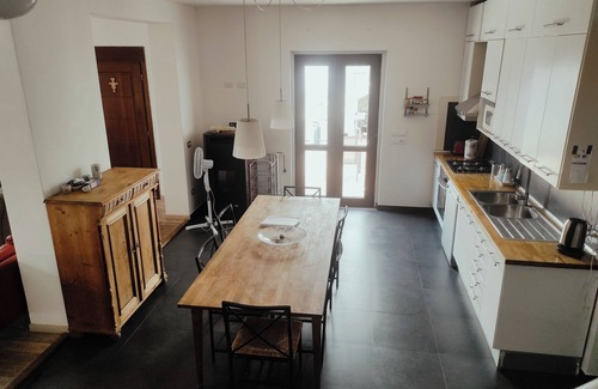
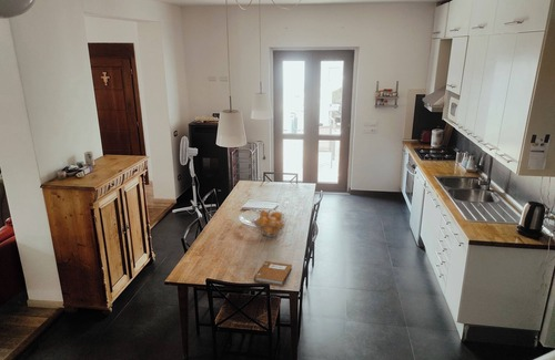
+ notebook (273, 271)
+ fruit basket (270, 223)
